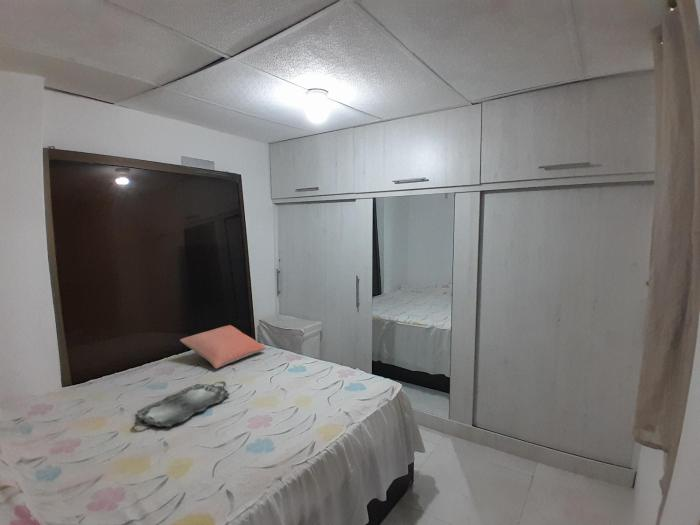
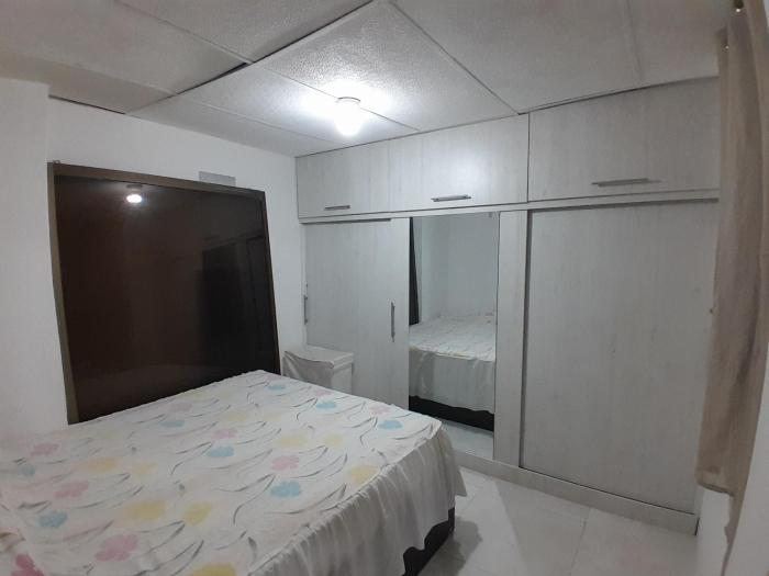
- serving tray (185, 403)
- pillow (223, 344)
